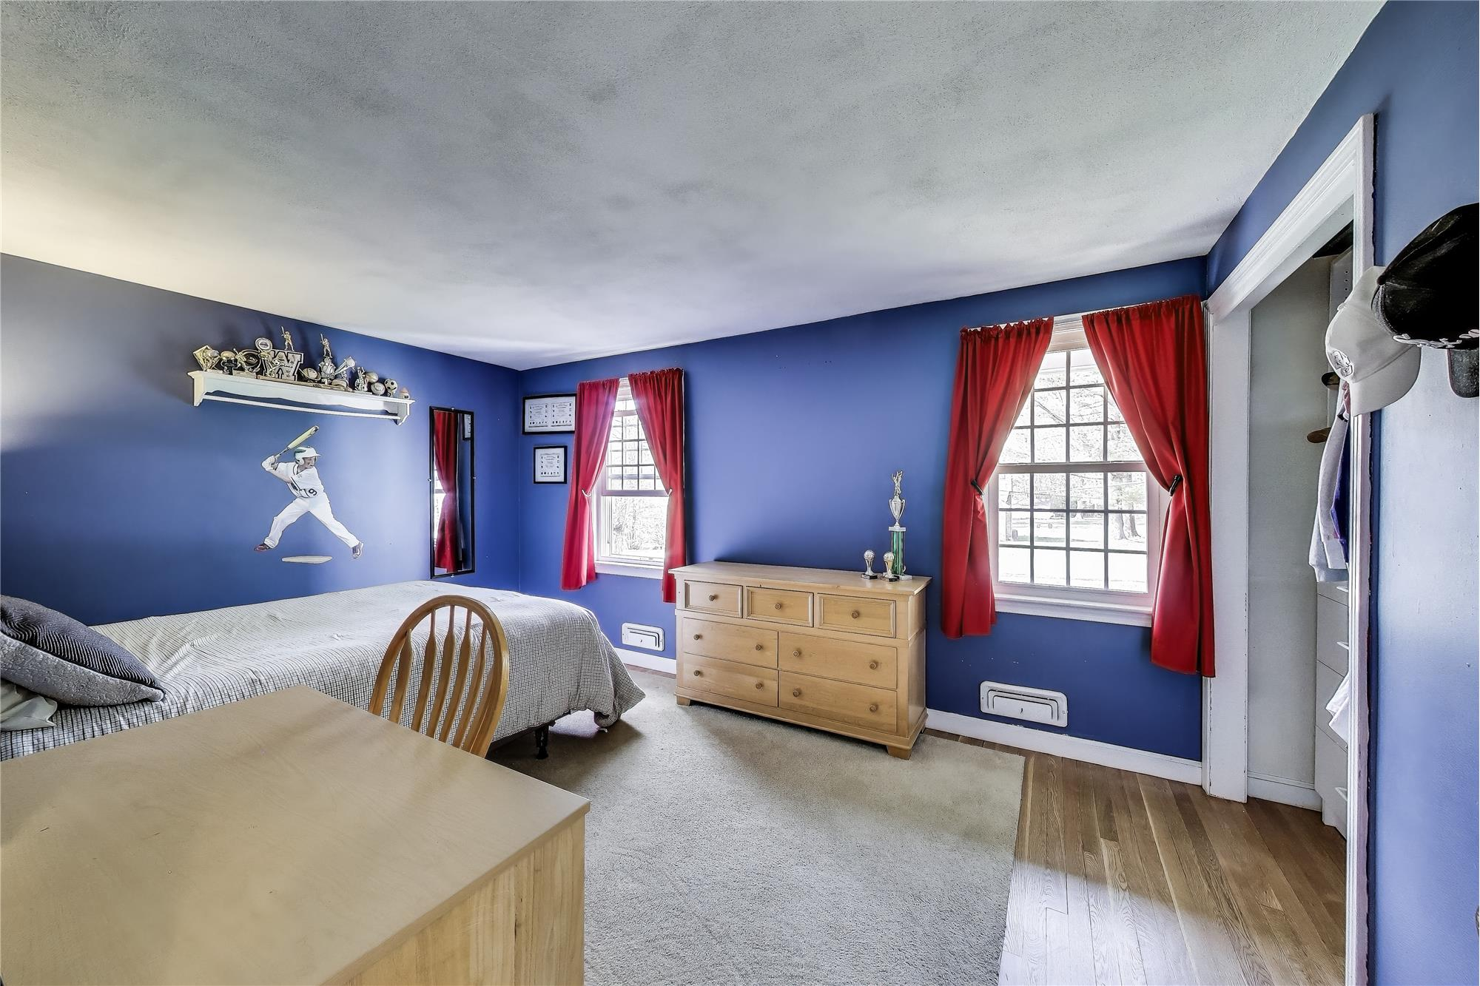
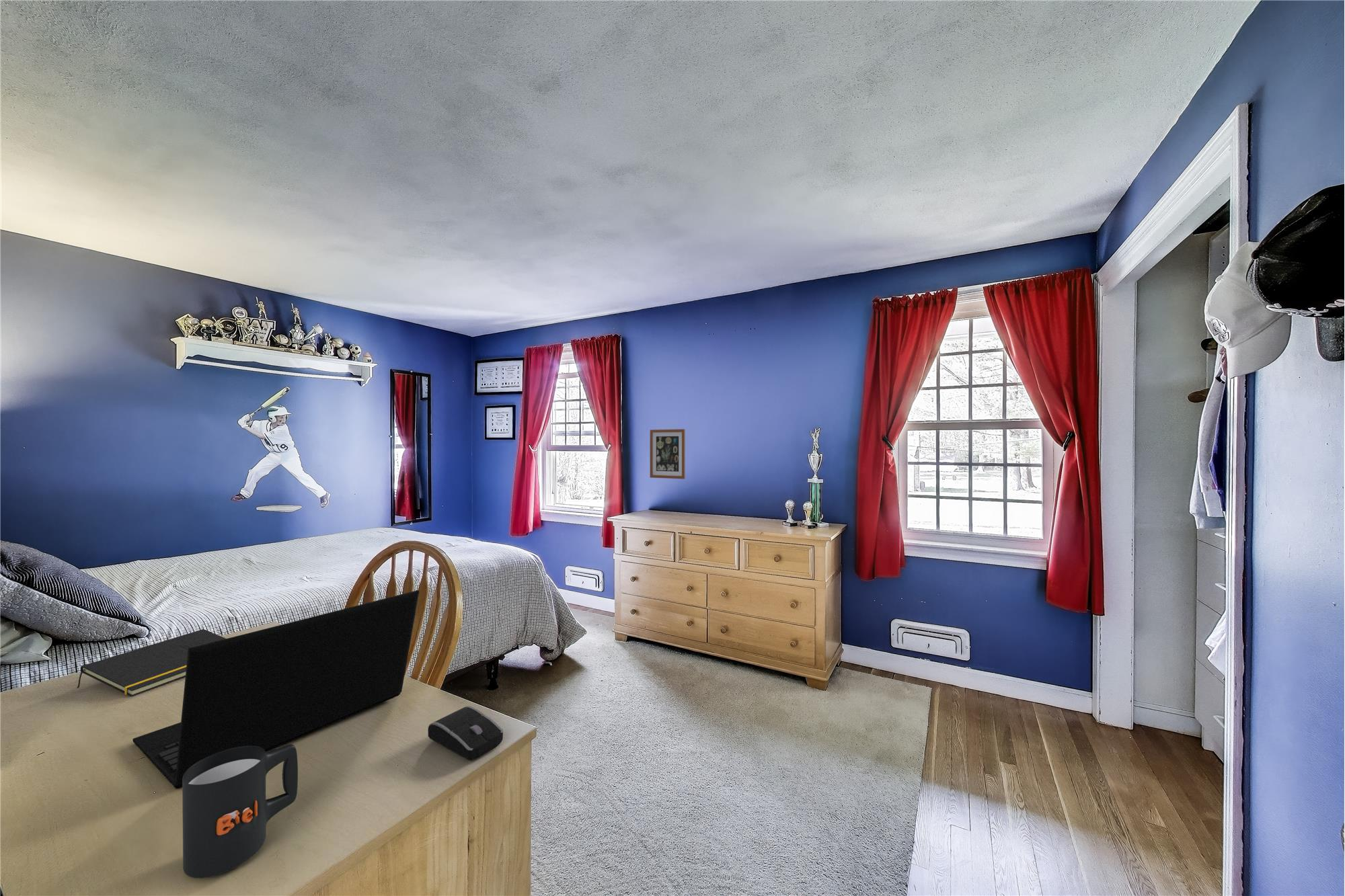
+ notepad (171, 659)
+ mug (245, 801)
+ wall art (667, 454)
+ computer mouse (466, 731)
+ laptop (286, 662)
